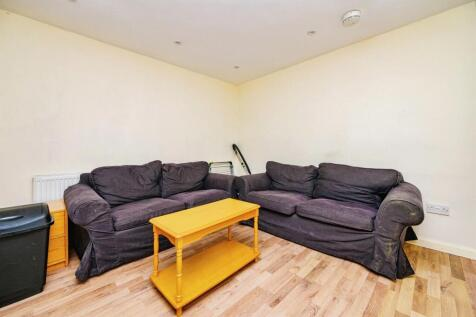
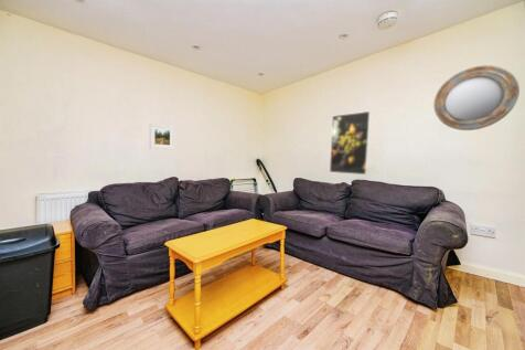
+ home mirror (472, 98)
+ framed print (349, 144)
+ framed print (162, 137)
